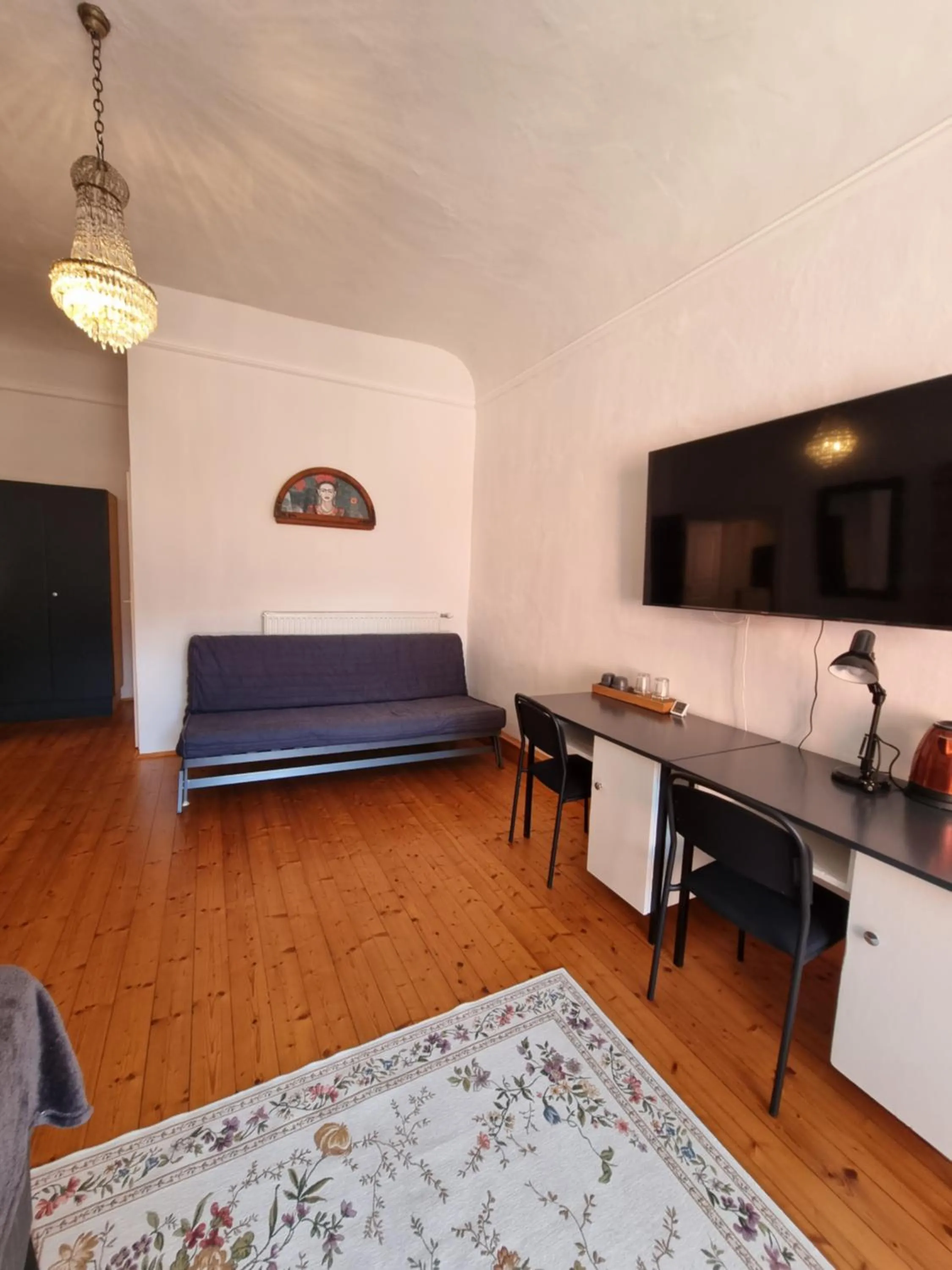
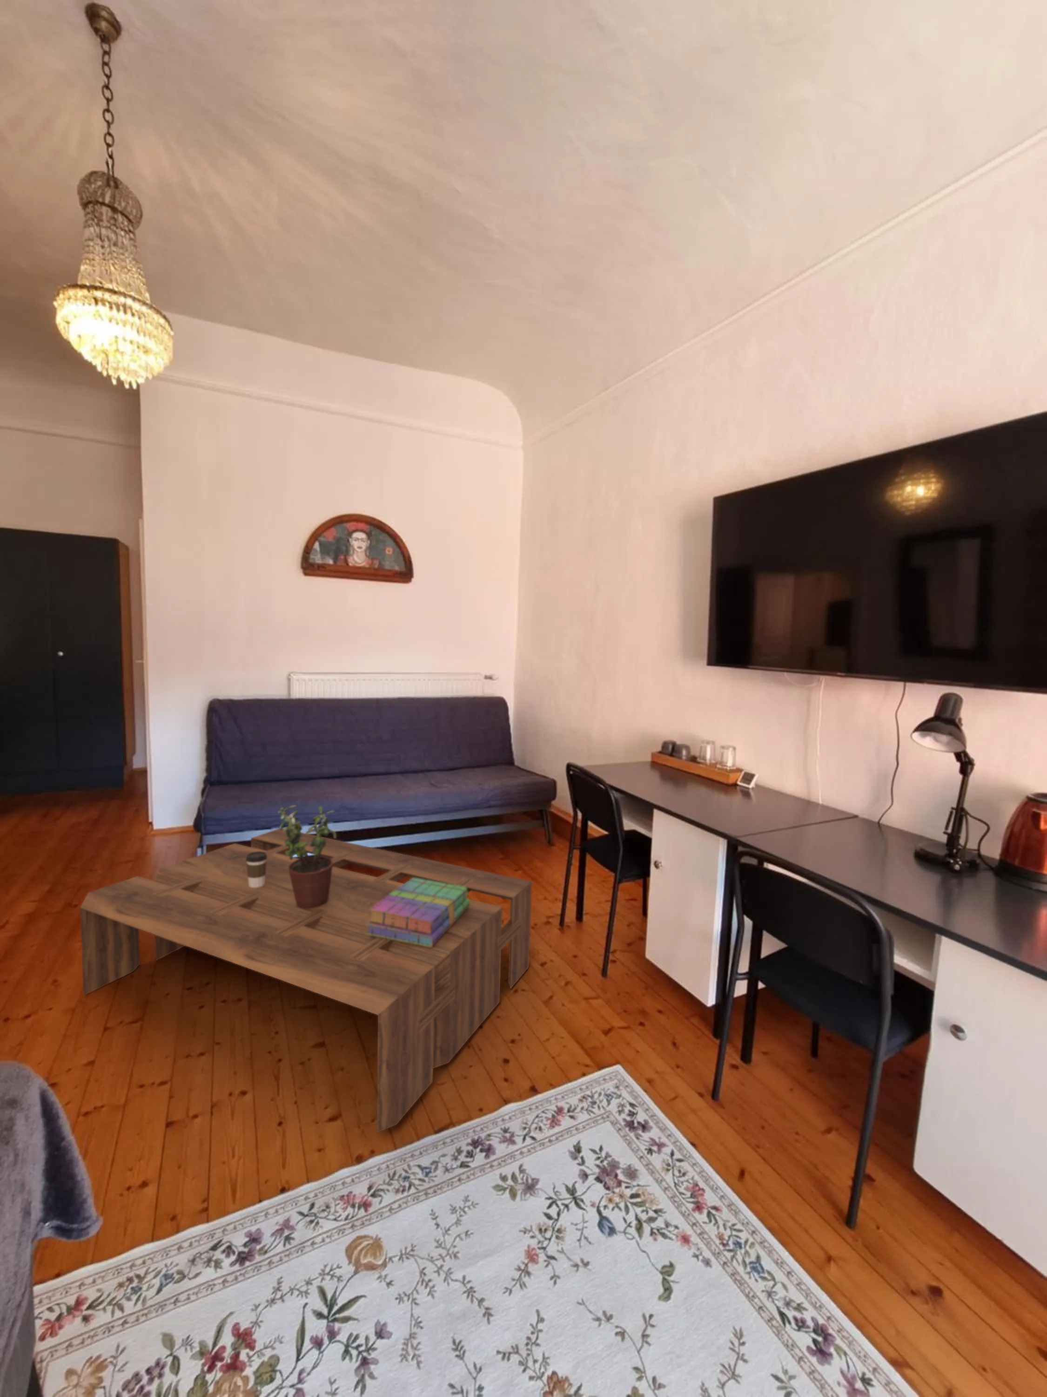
+ books (420, 909)
+ potted plant (315, 853)
+ coffee table (321, 932)
+ coffee cup (256, 868)
